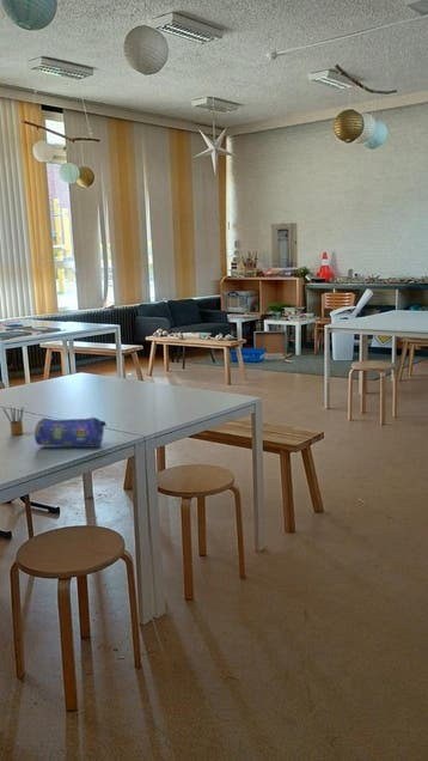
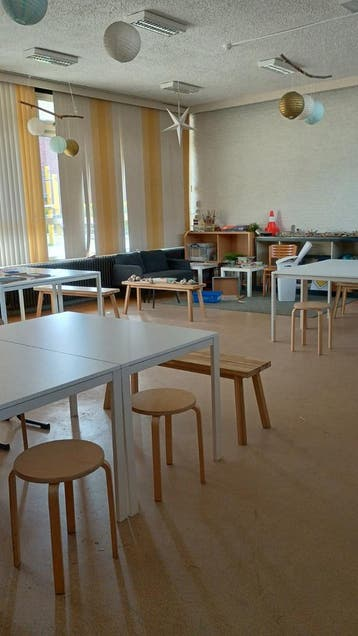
- pencil box (14, 419)
- pencil case (69, 431)
- wall art (283, 245)
